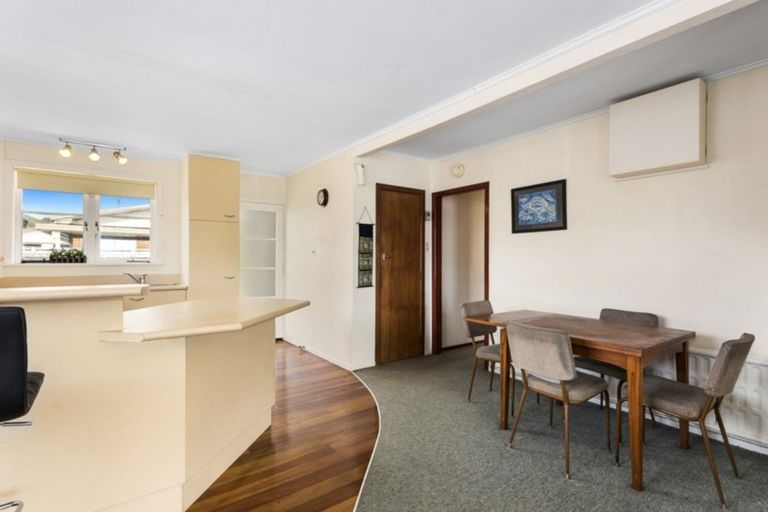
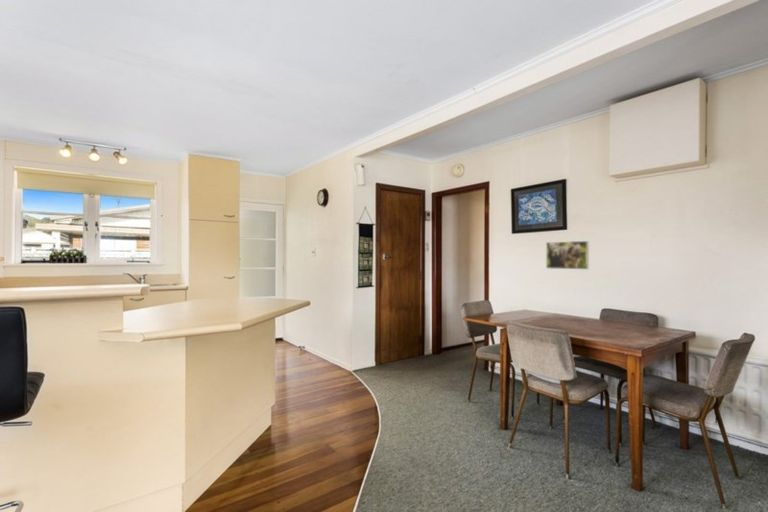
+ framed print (566, 255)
